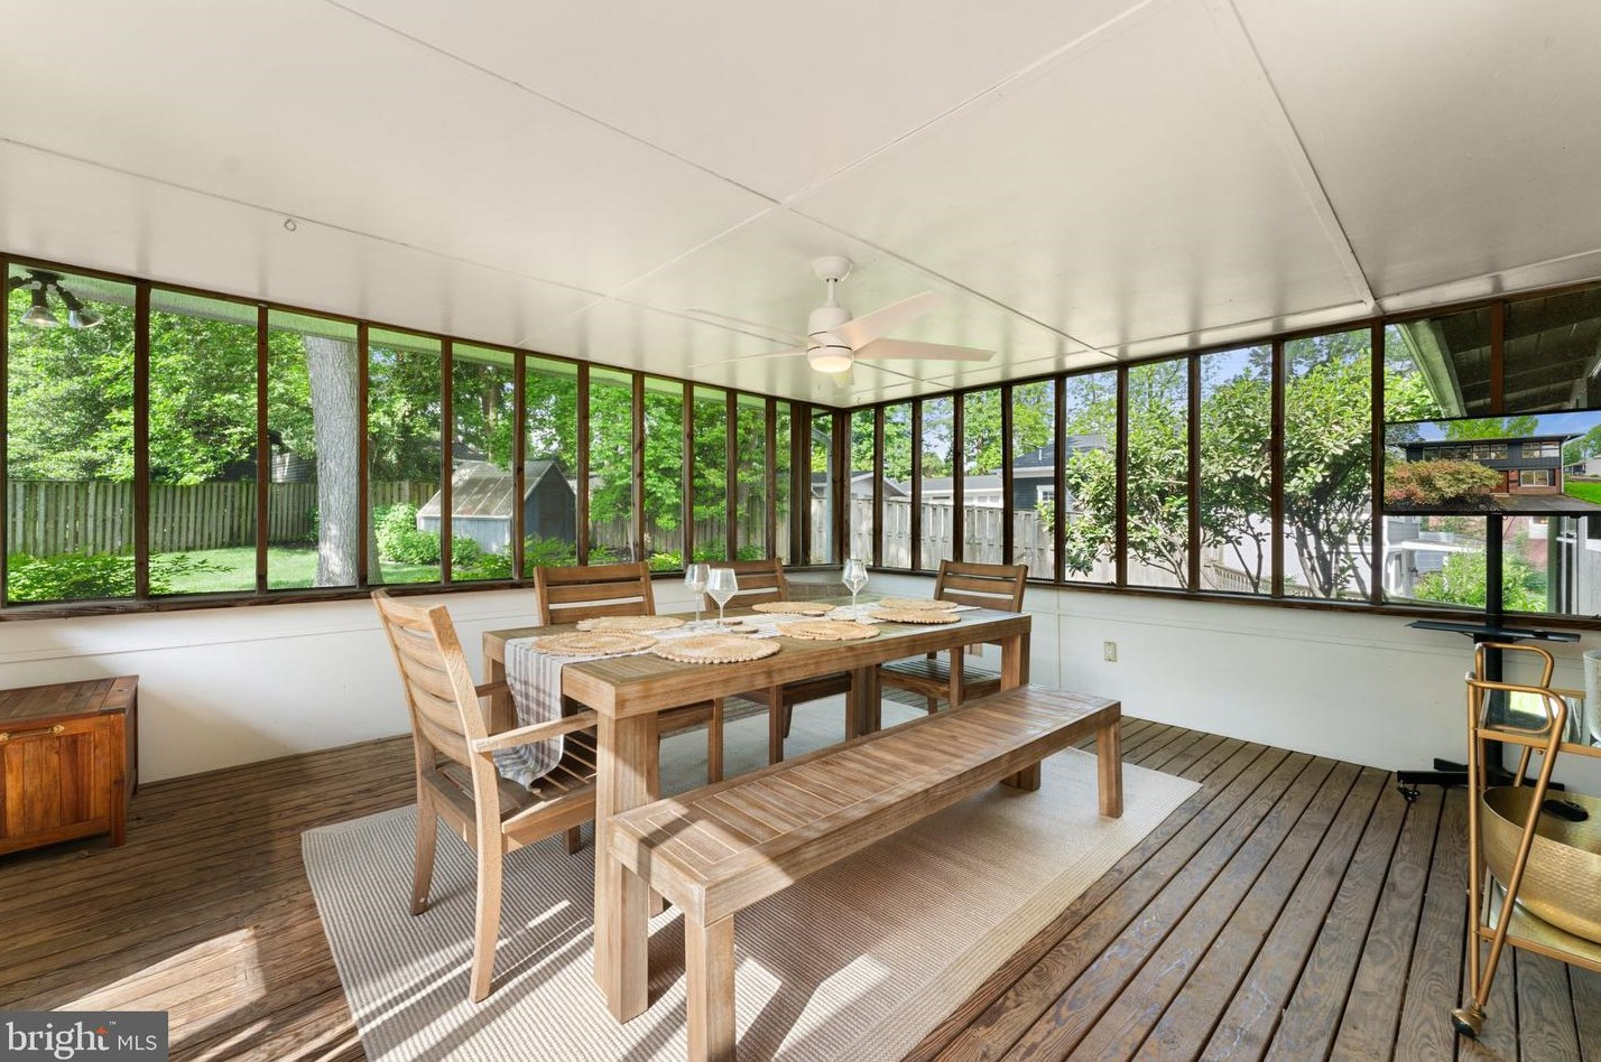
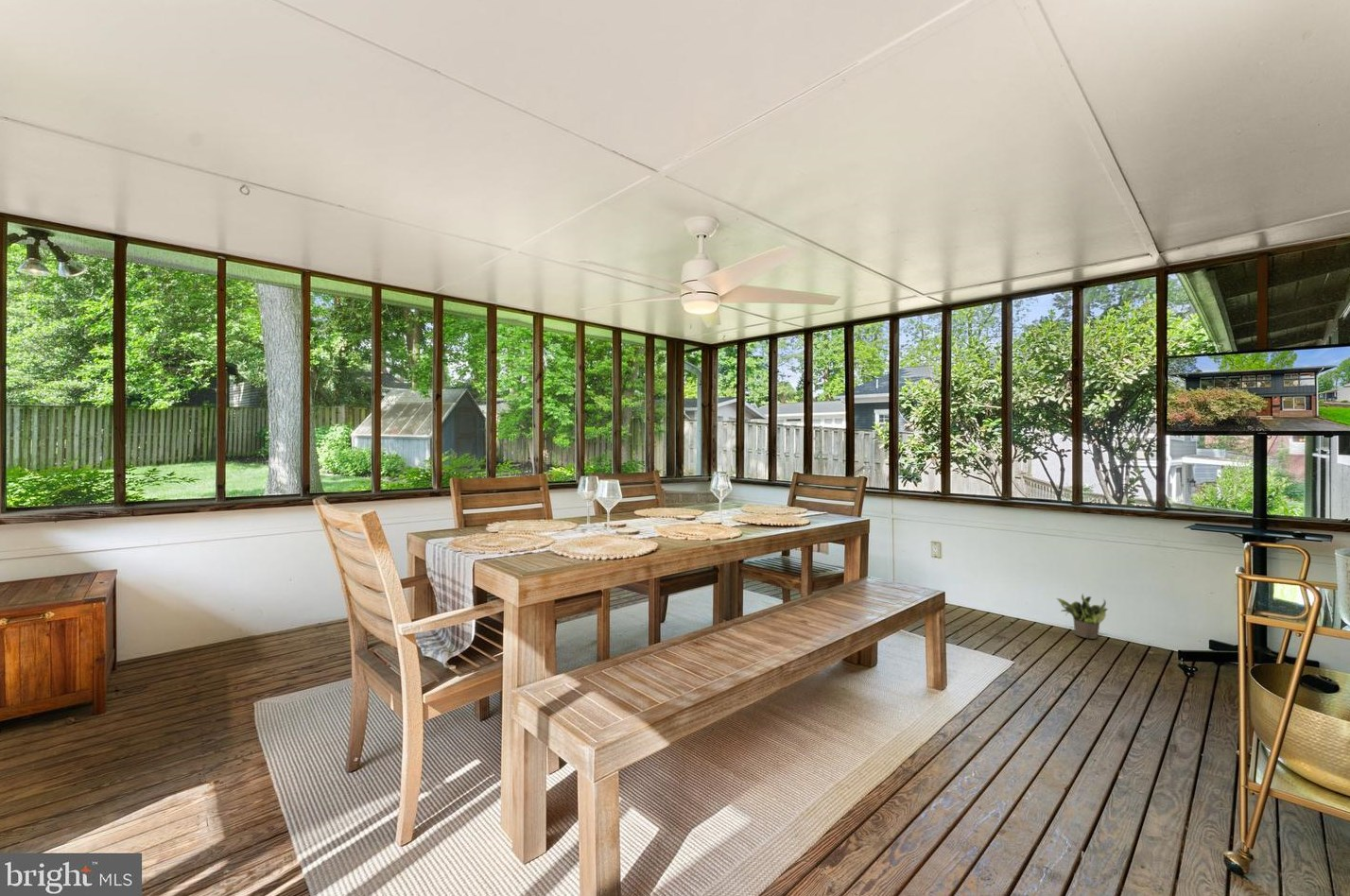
+ potted plant (1081, 612)
